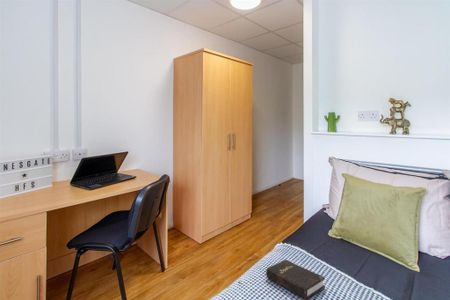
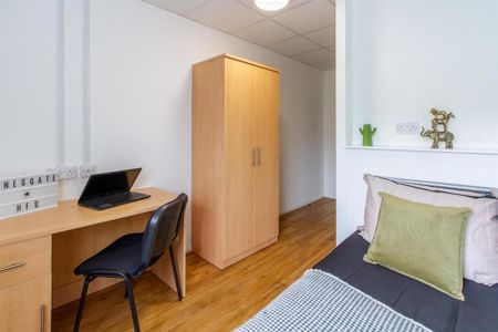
- hardback book (294, 277)
